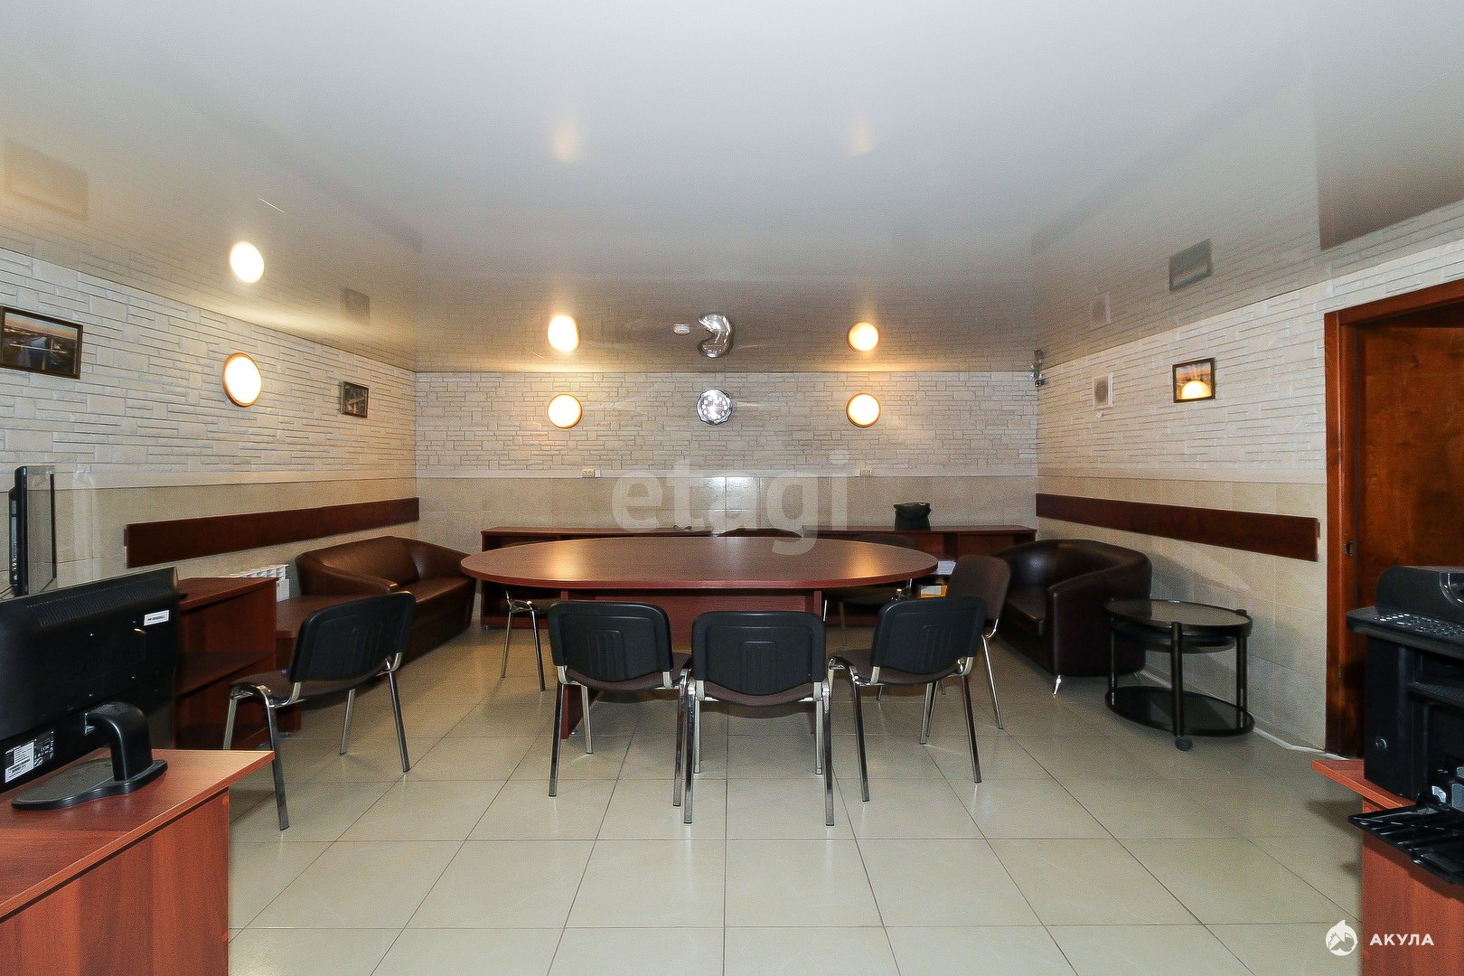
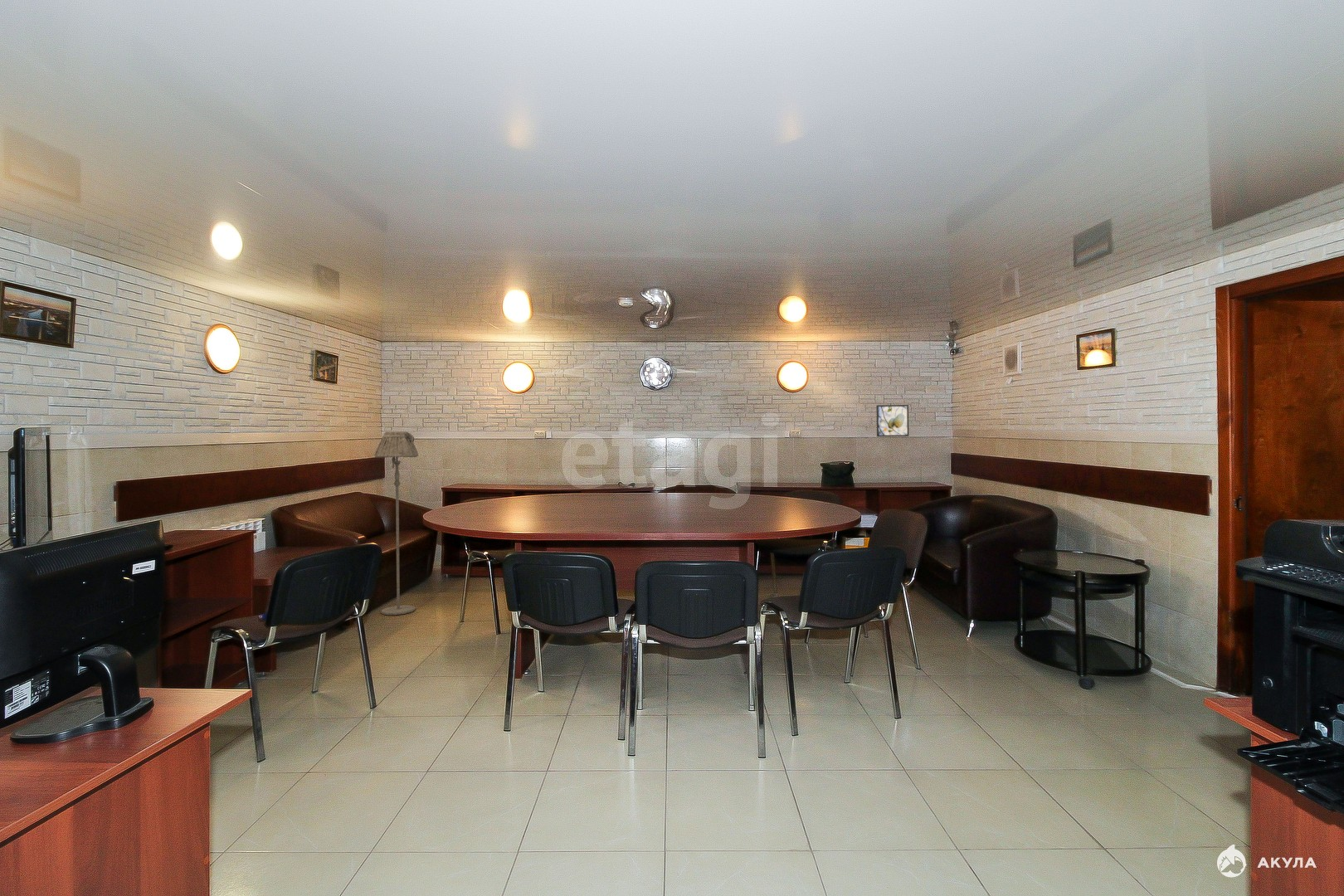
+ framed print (892, 421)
+ floor lamp (397, 521)
